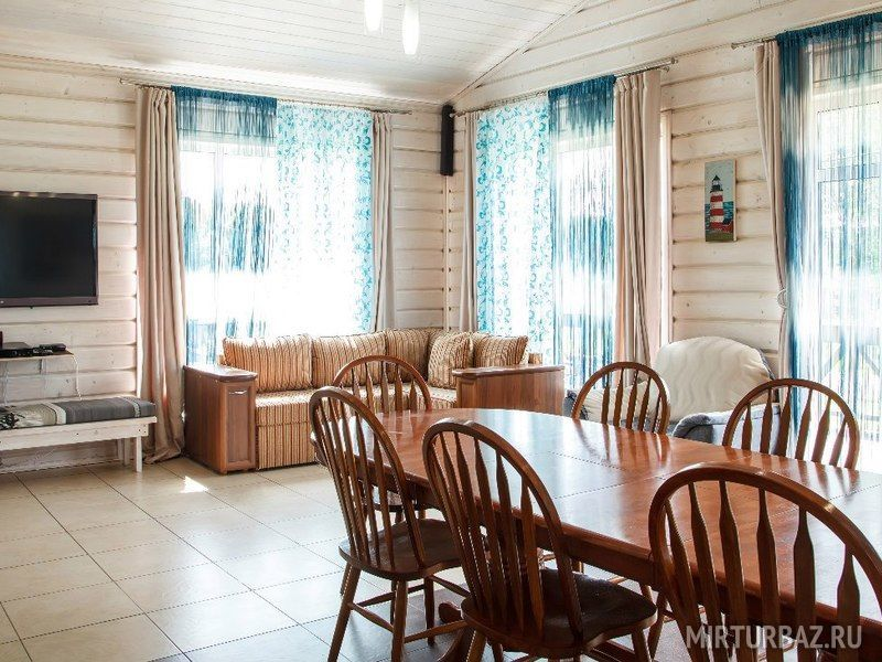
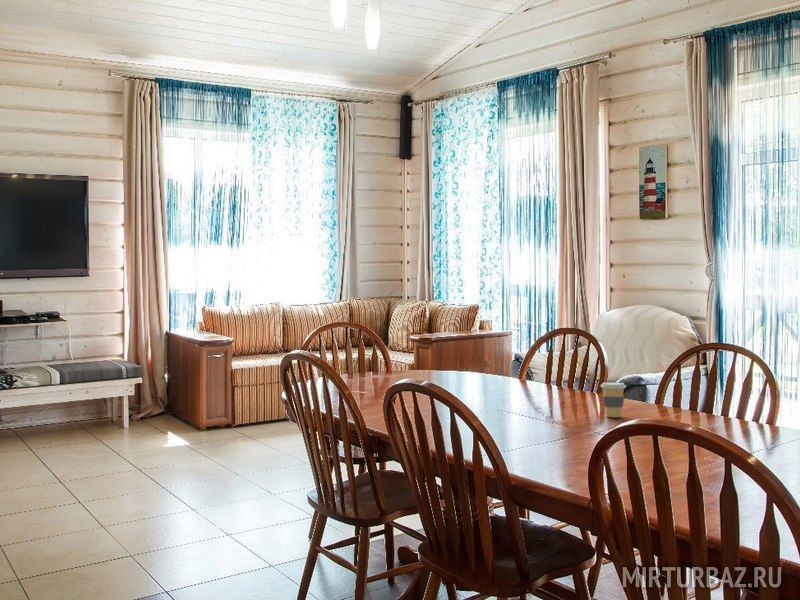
+ coffee cup (613, 399)
